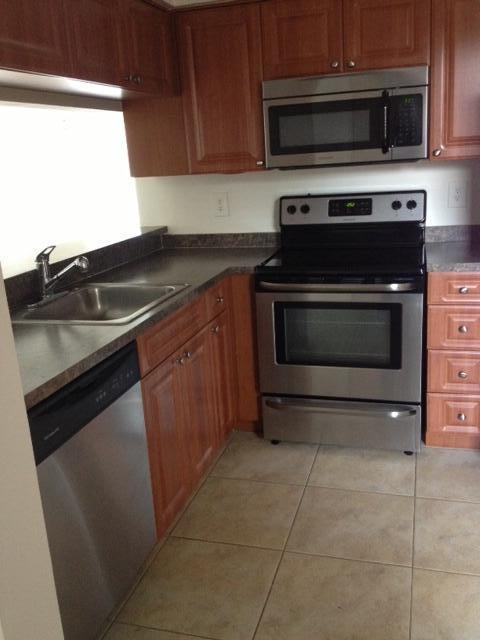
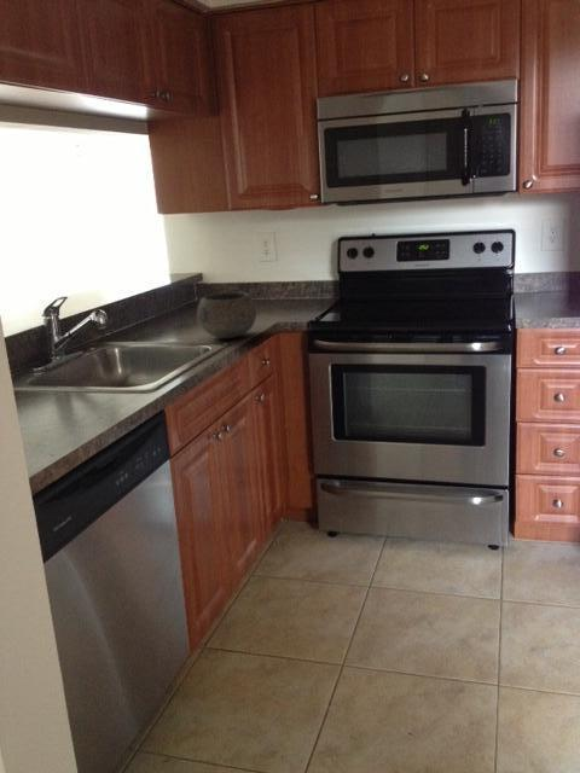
+ bowl (226, 315)
